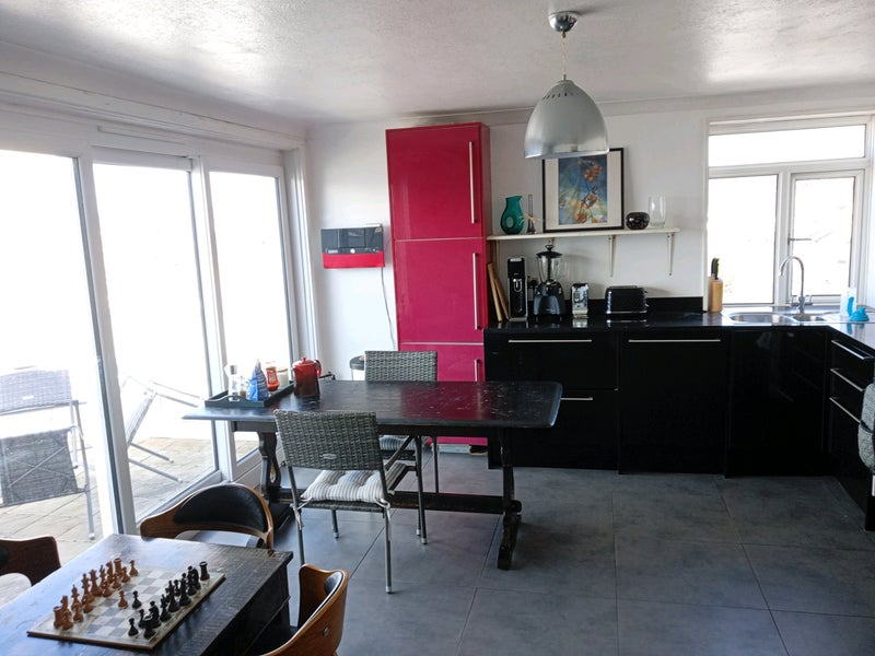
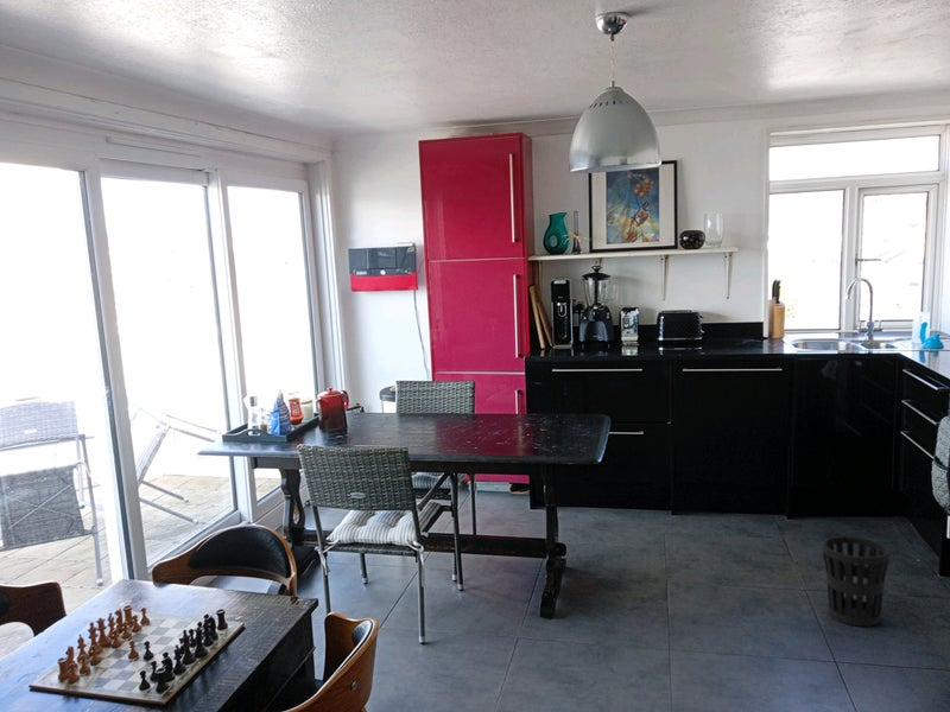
+ wastebasket (854, 583)
